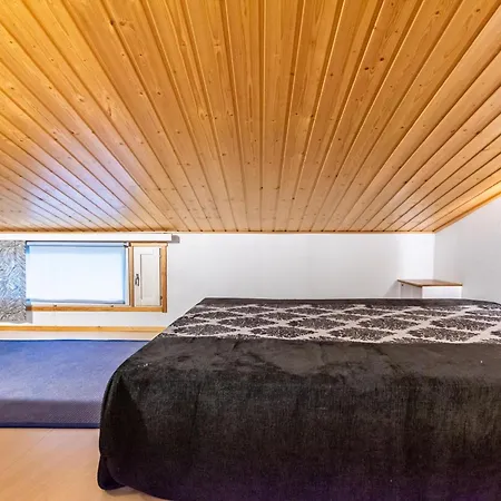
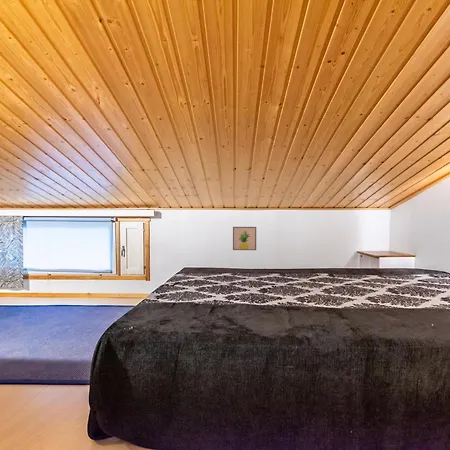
+ wall art (244, 238)
